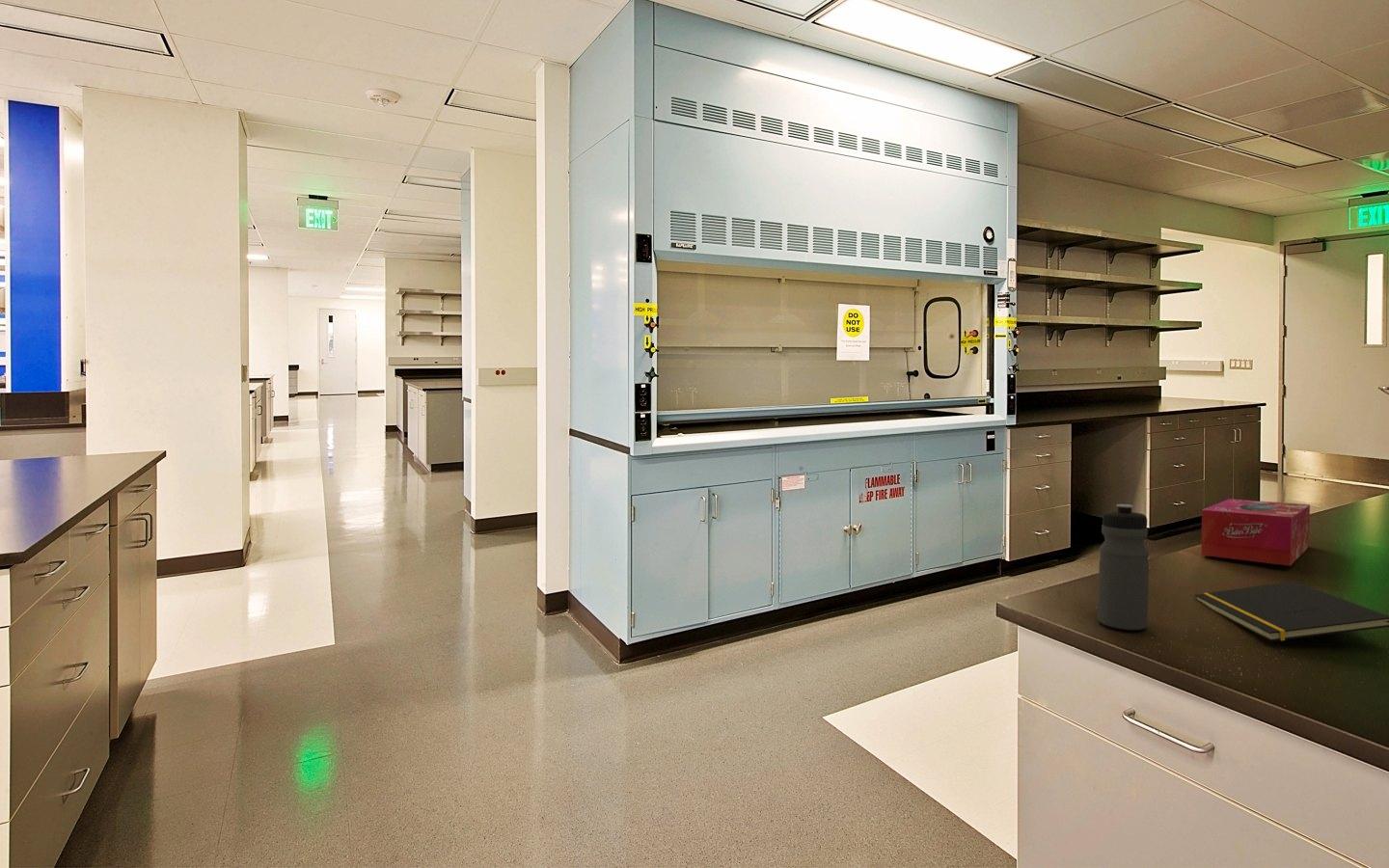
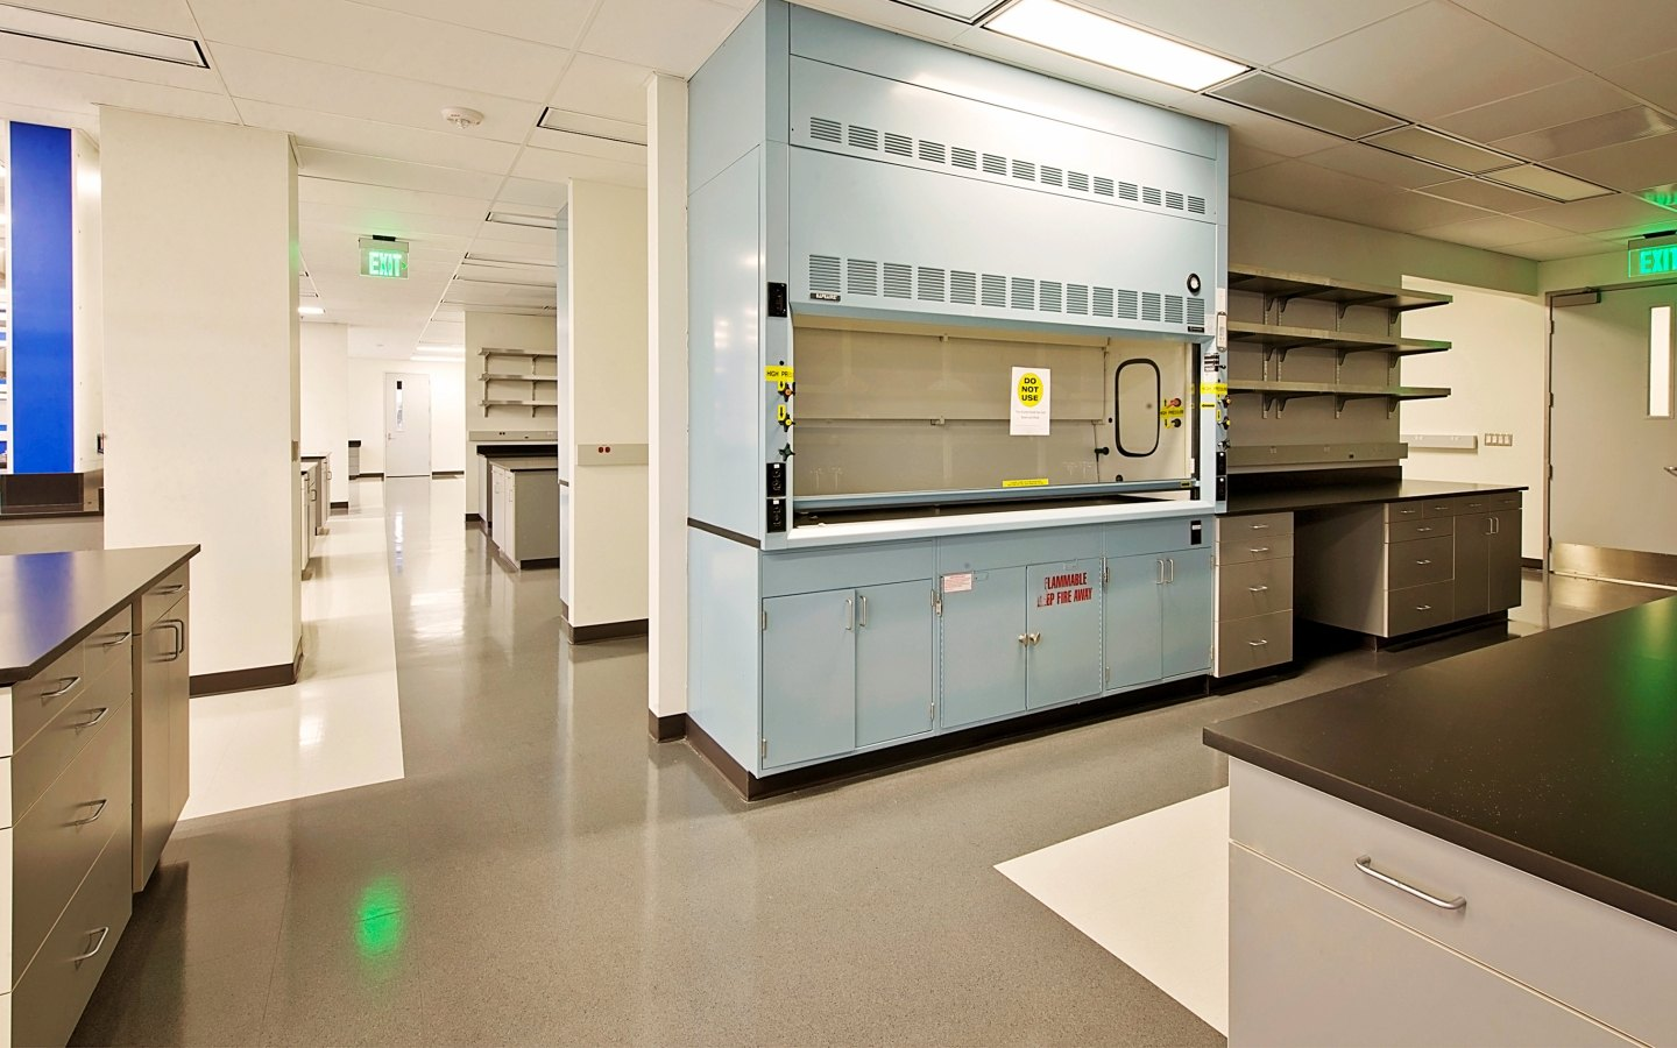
- notepad (1283, 609)
- tissue box (1257, 529)
- water bottle (1123, 564)
